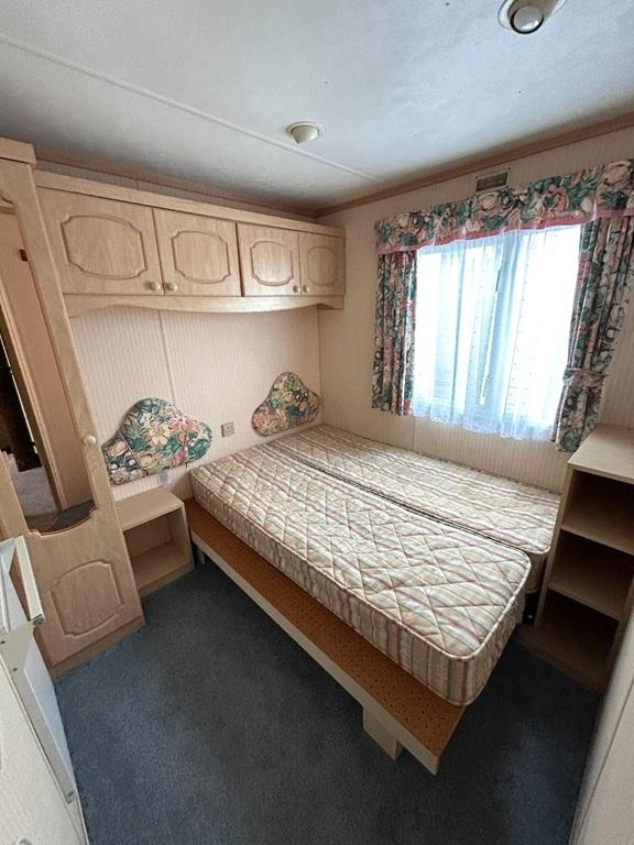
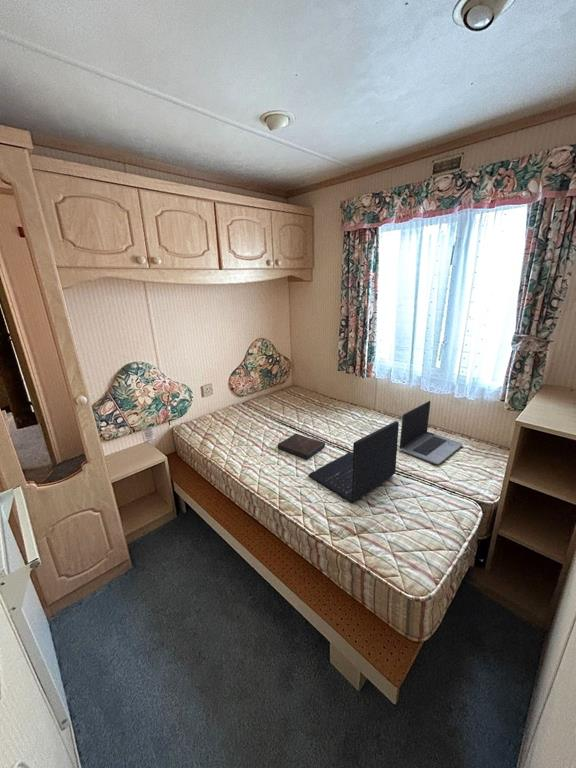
+ laptop (353, 450)
+ book (301, 445)
+ laptop computer (432, 433)
